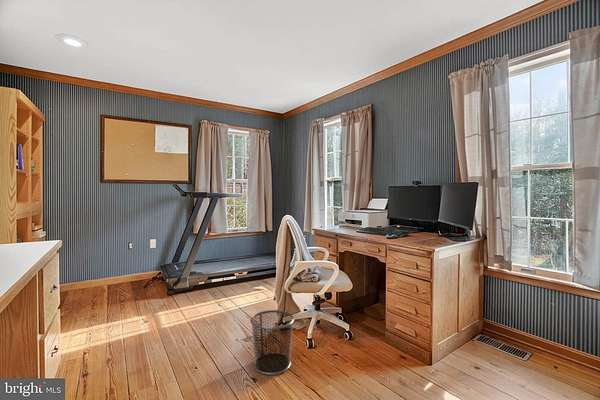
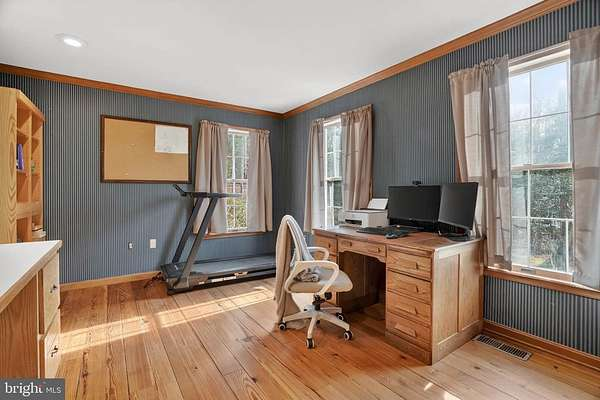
- waste bin (272, 341)
